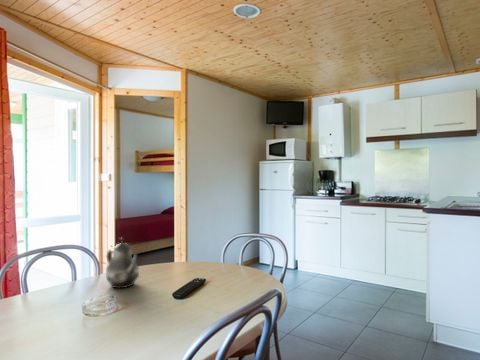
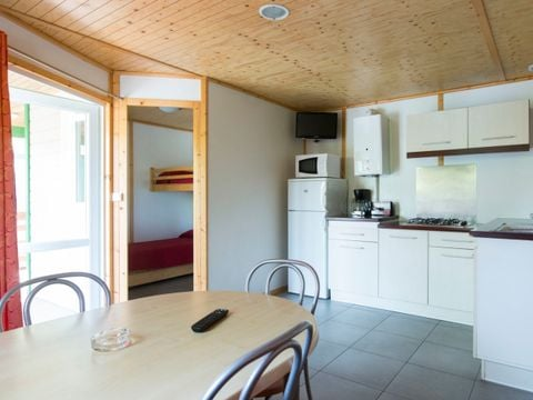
- teapot (122, 260)
